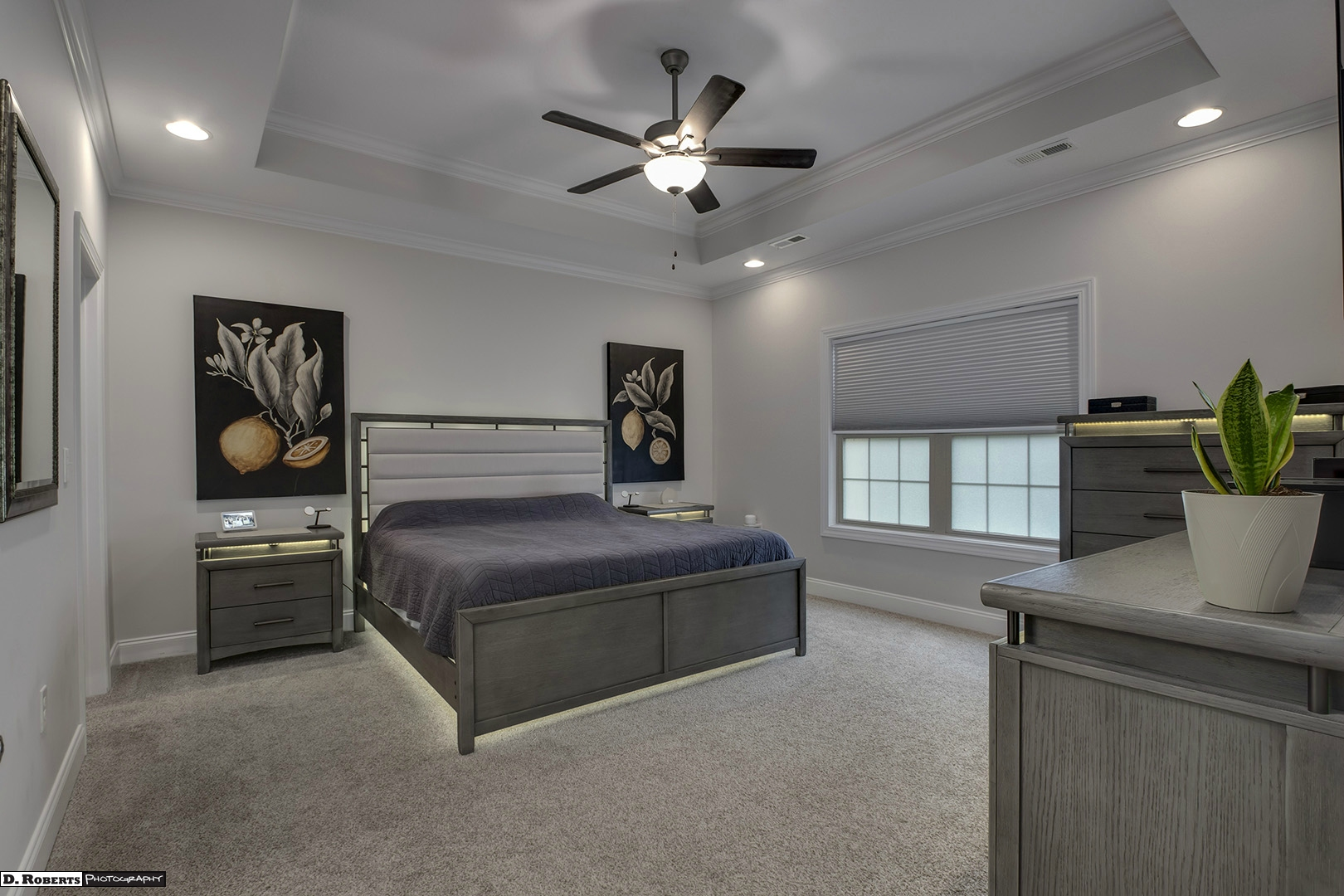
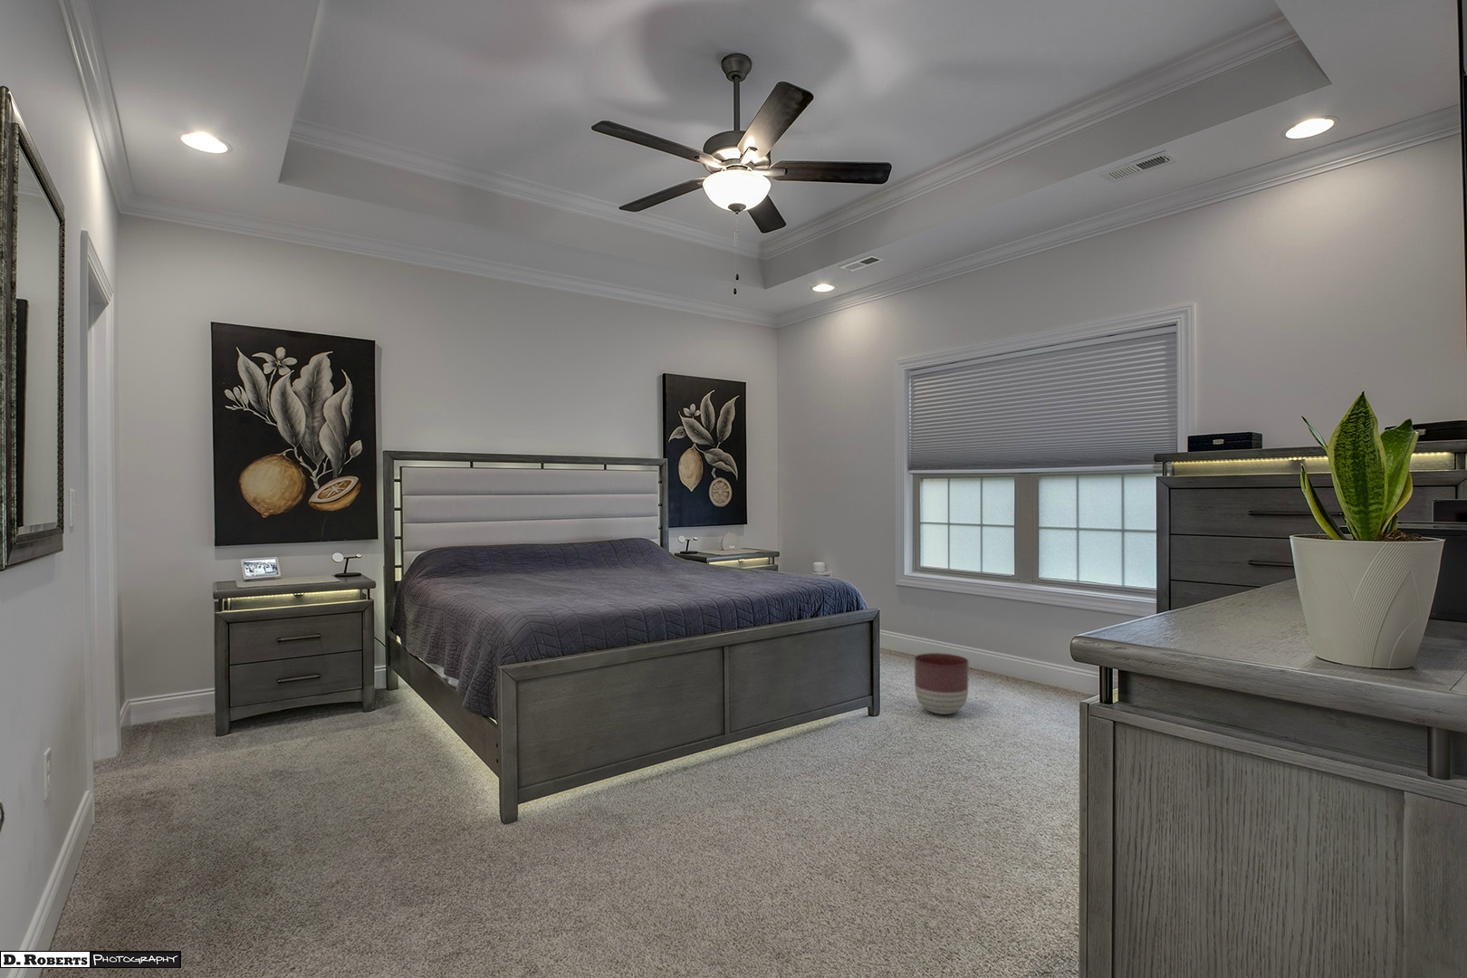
+ planter (941, 685)
